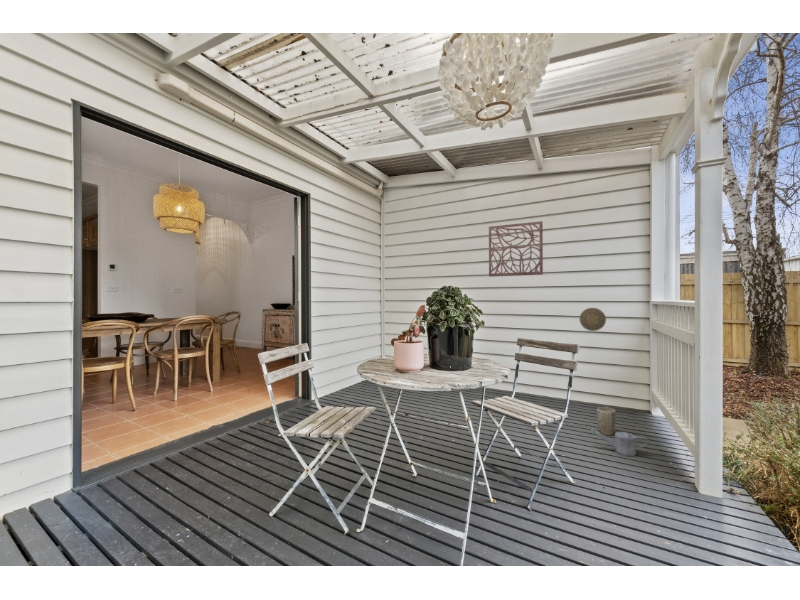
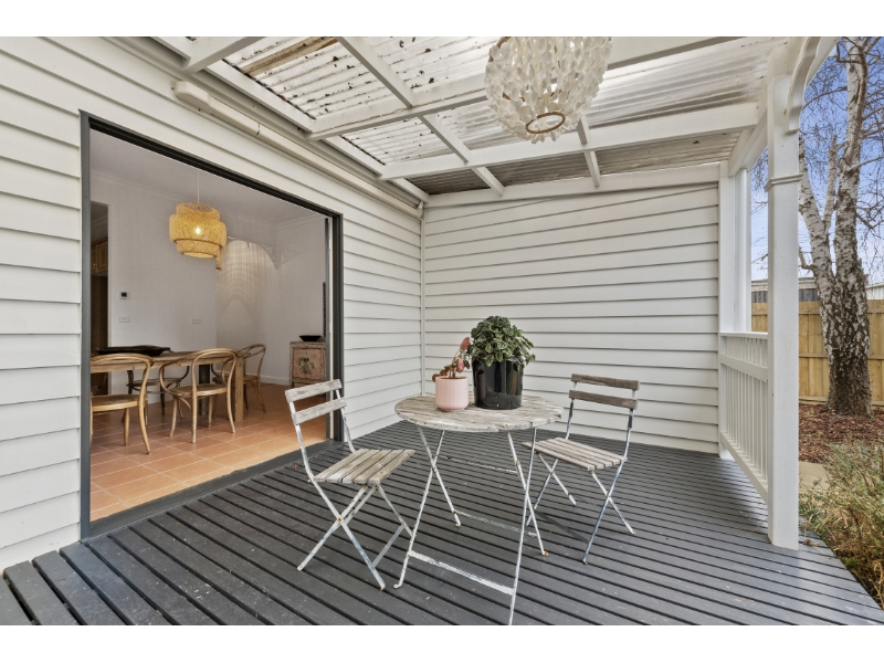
- decorative plate (592, 319)
- decorative wall panel (514, 248)
- watering can (618, 441)
- plant pot (606, 421)
